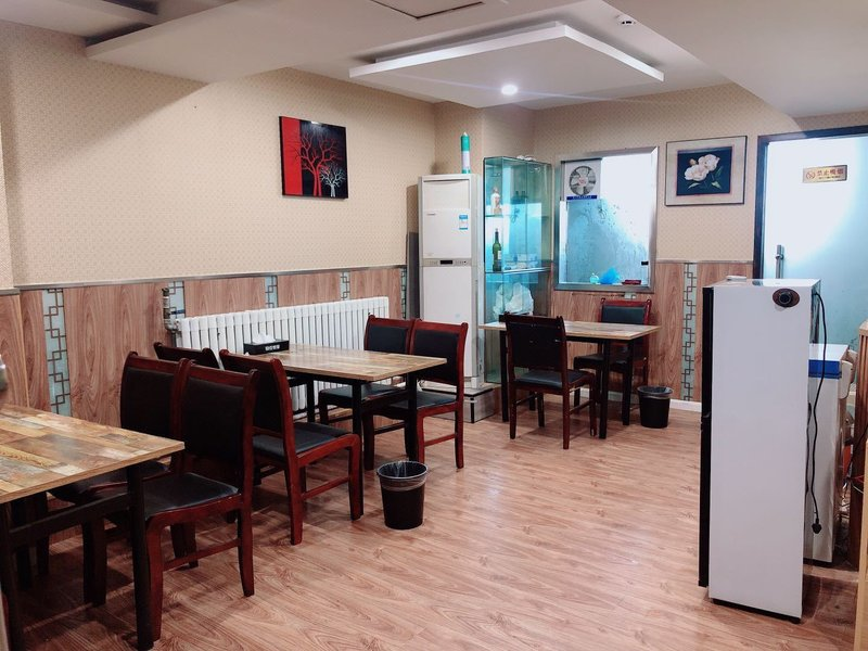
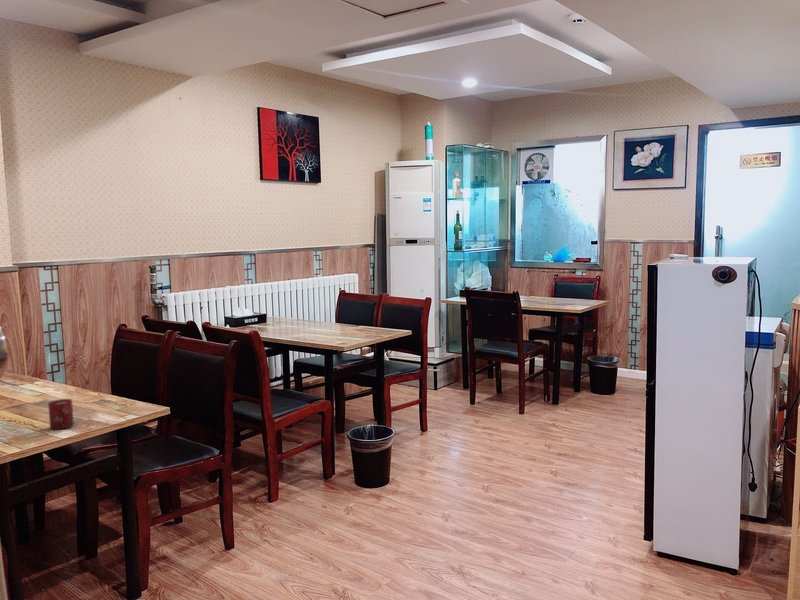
+ cup (62, 414)
